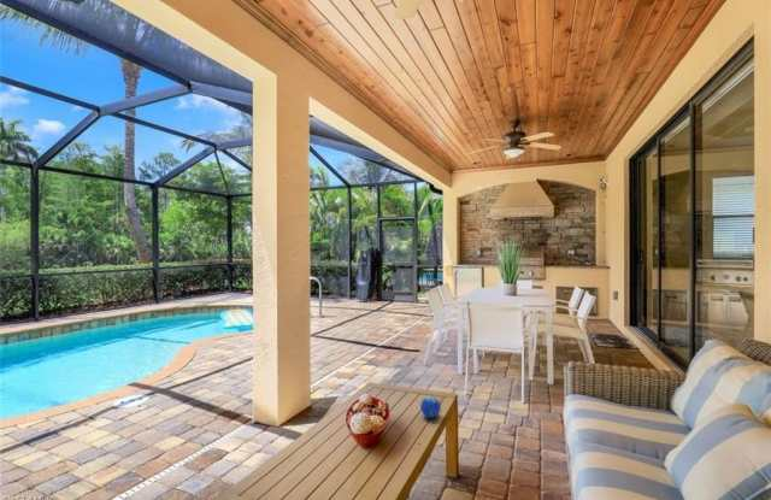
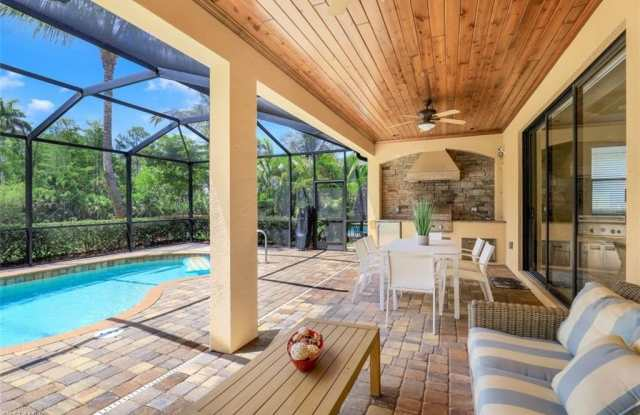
- decorative orb (430, 406)
